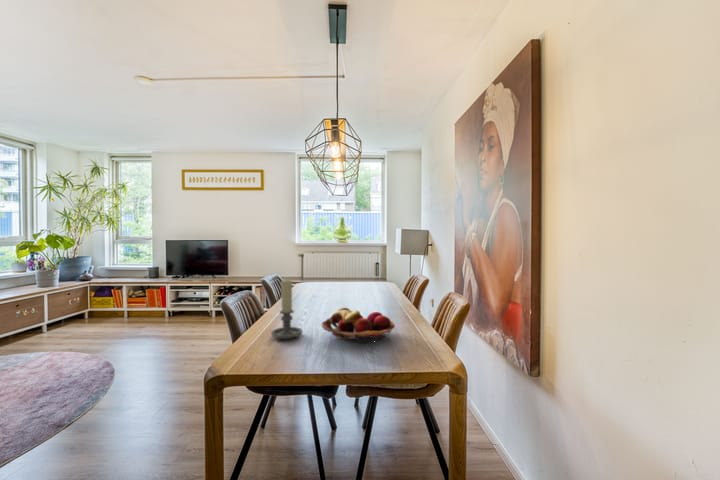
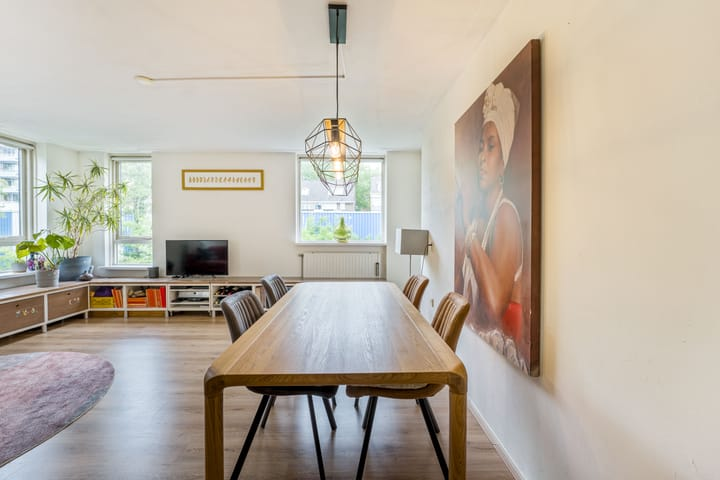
- candle holder (287, 307)
- fruit basket (357, 323)
